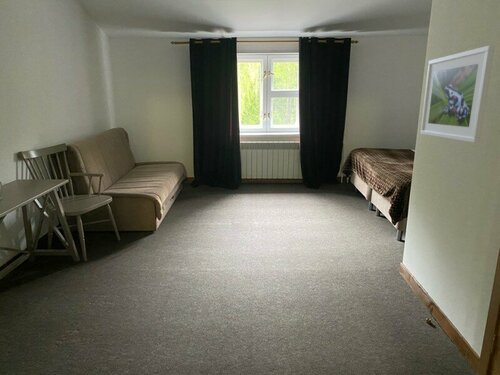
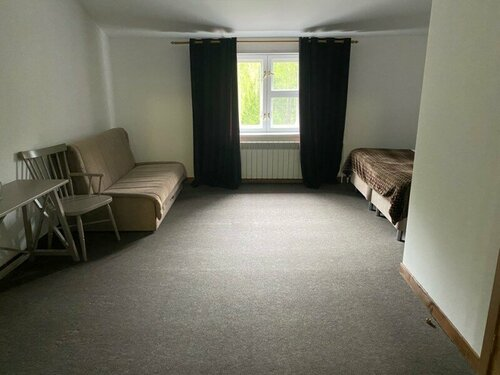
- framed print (451, 97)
